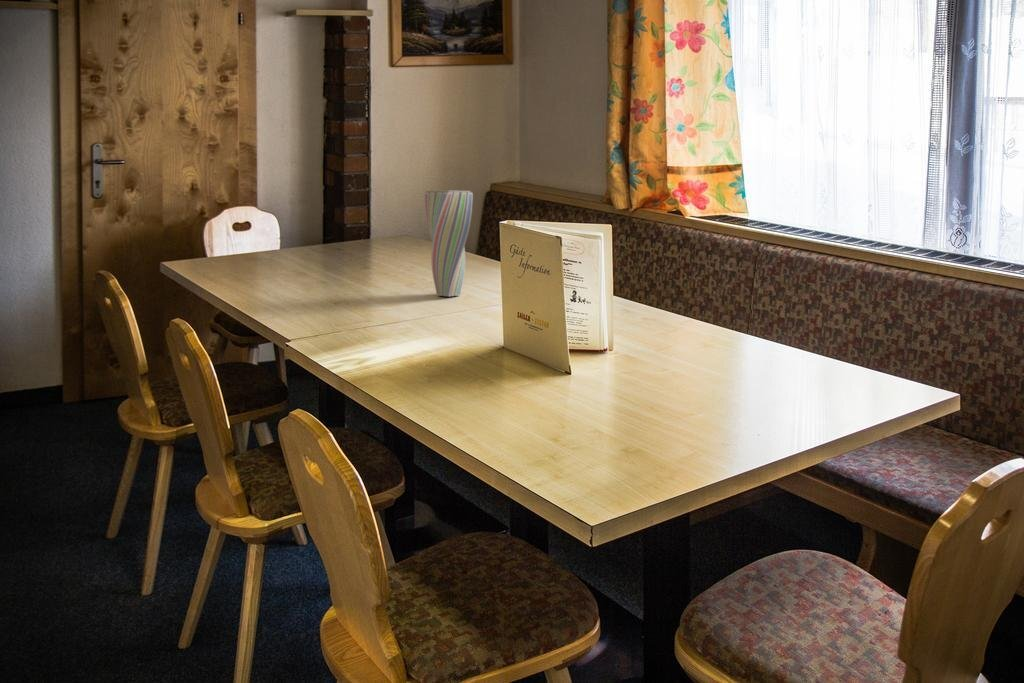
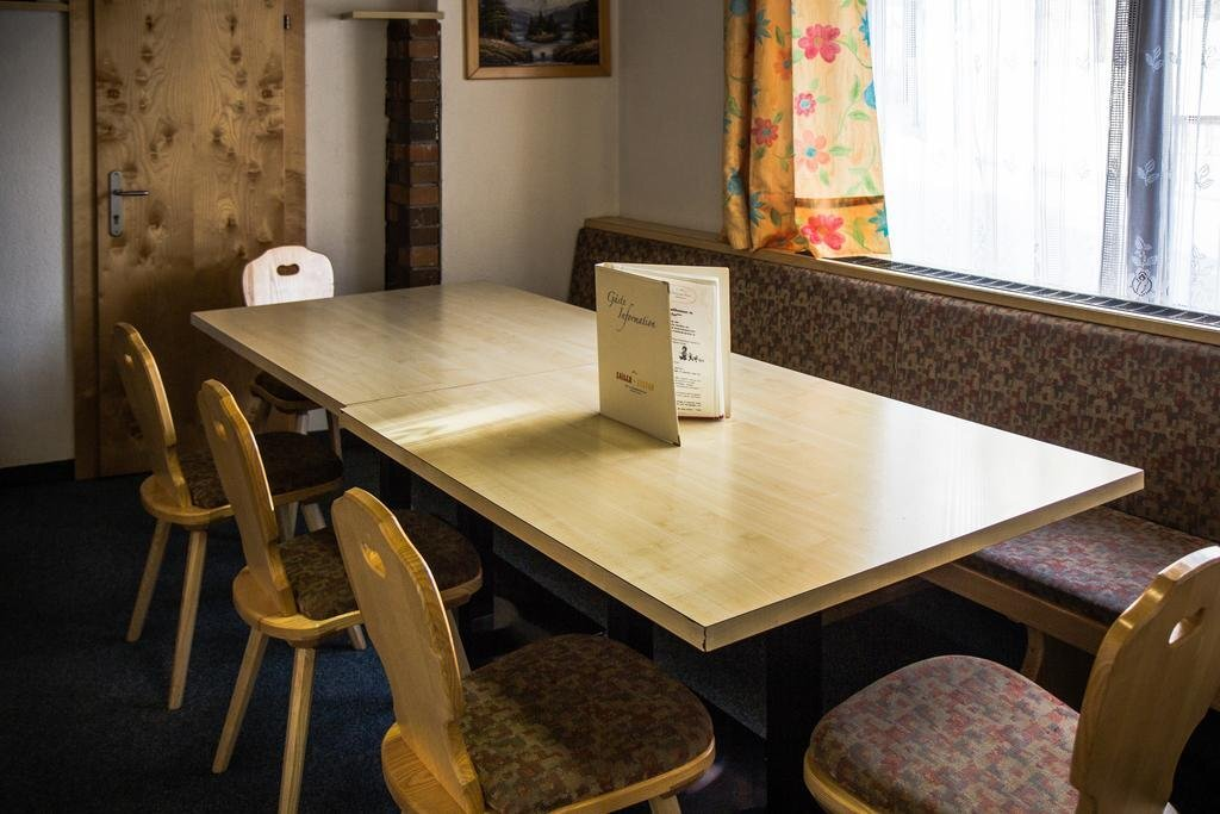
- vase (448, 243)
